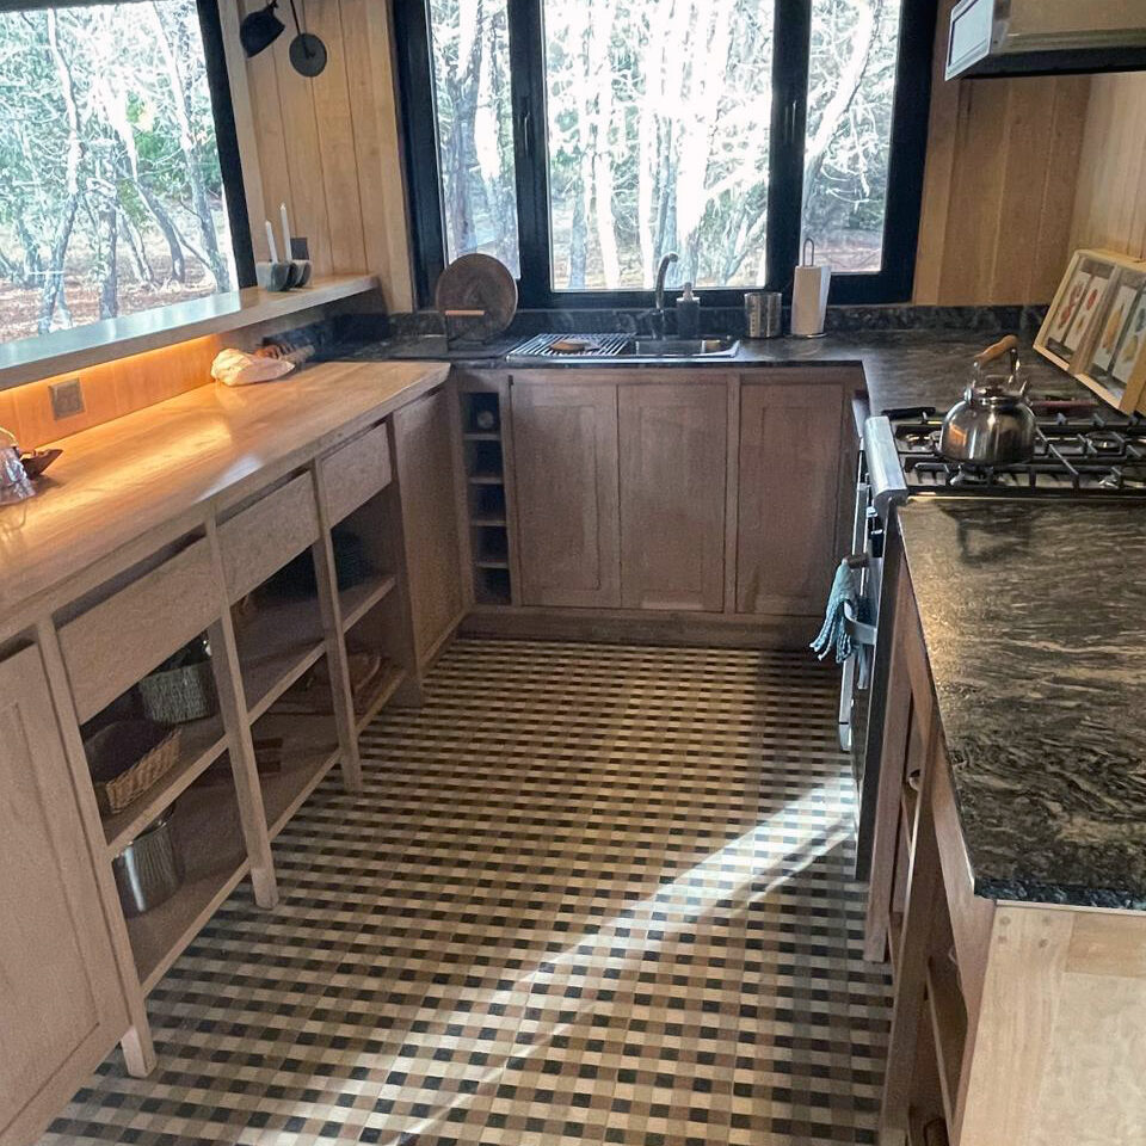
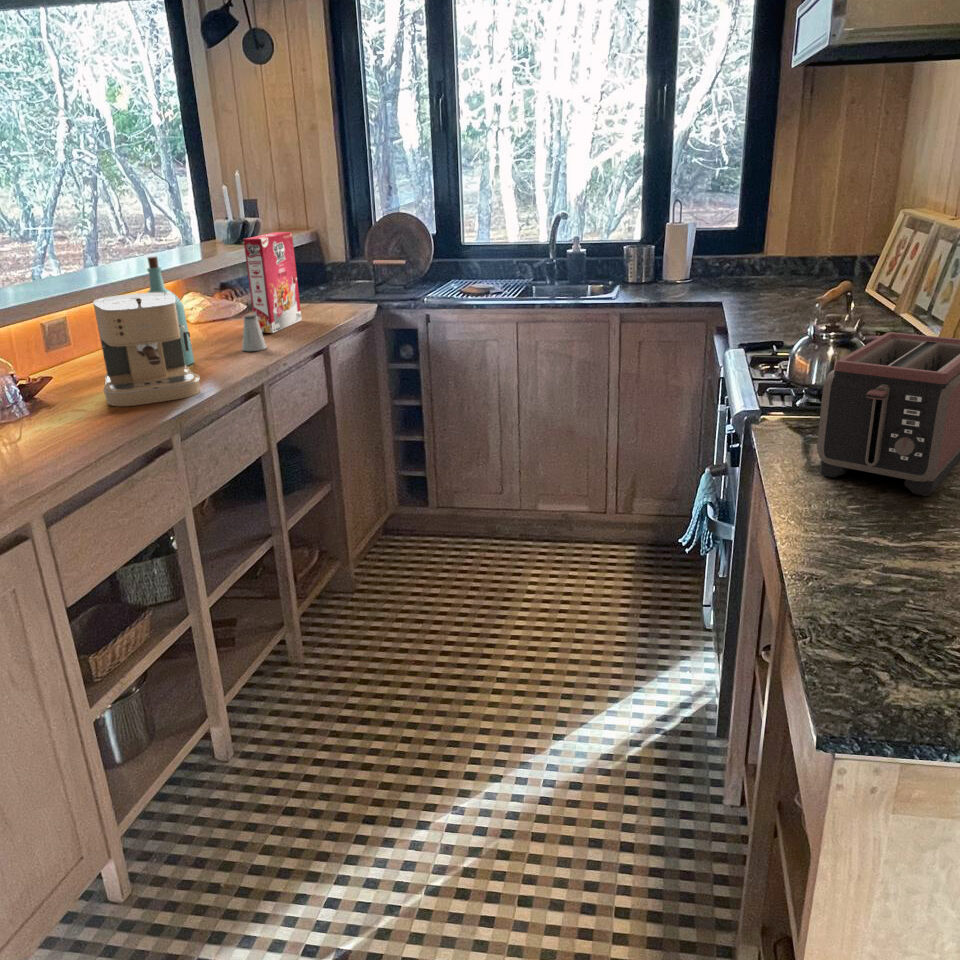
+ toaster (901, 410)
+ saltshaker (252, 332)
+ bottle (176, 309)
+ coffee maker (144, 345)
+ cereal box (274, 281)
